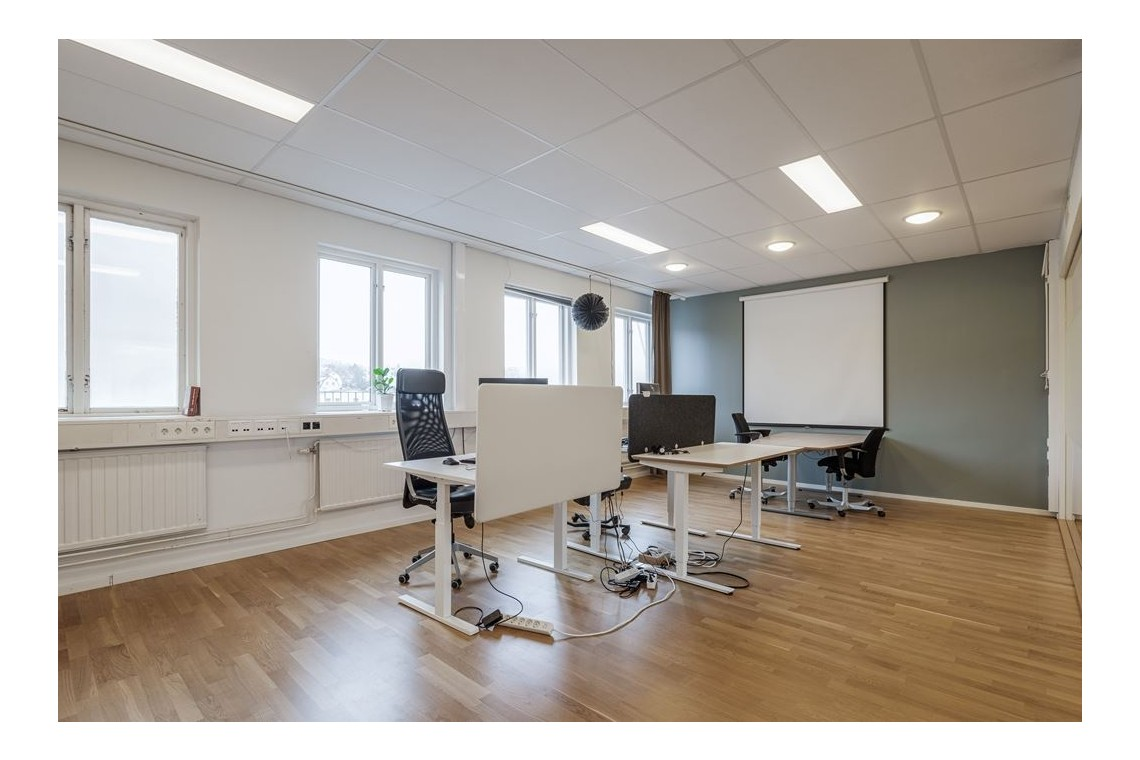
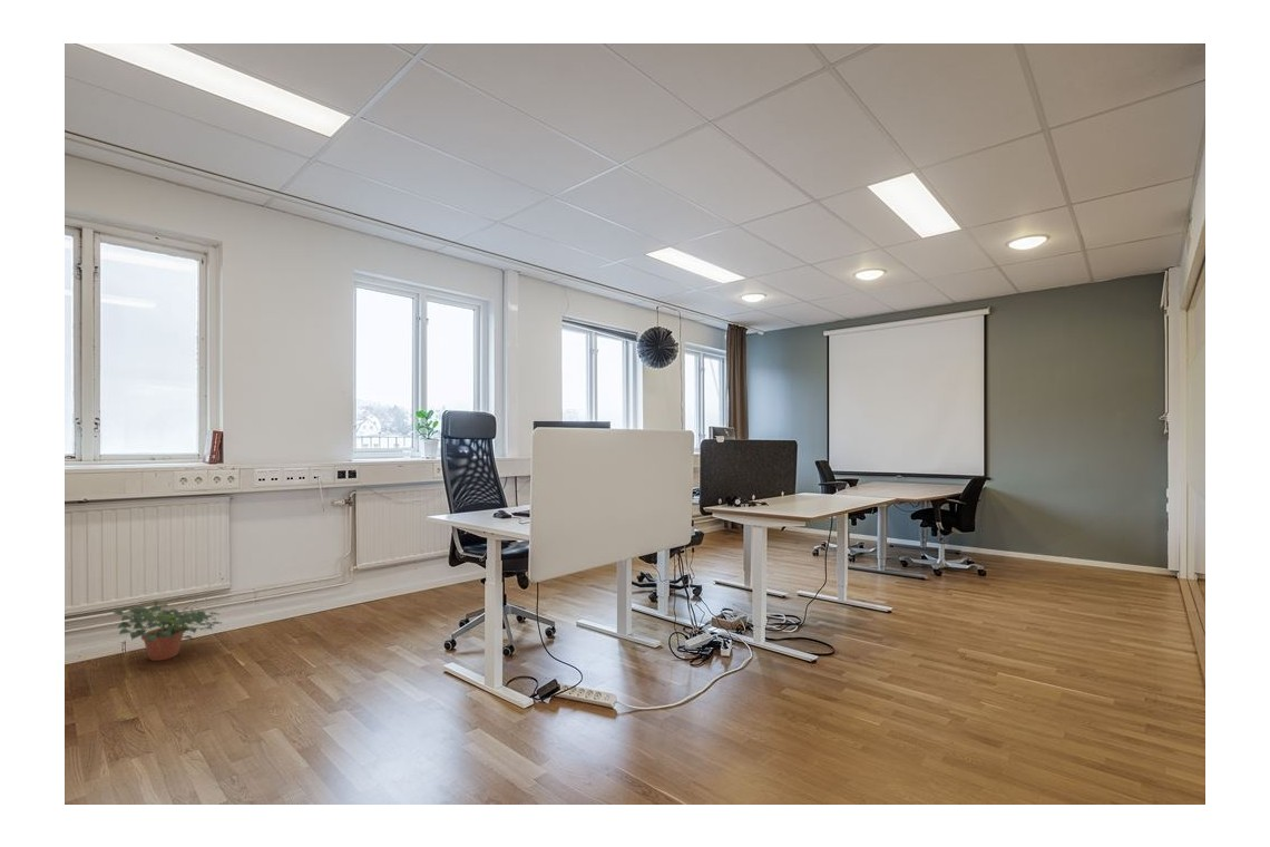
+ potted plant (170, 629)
